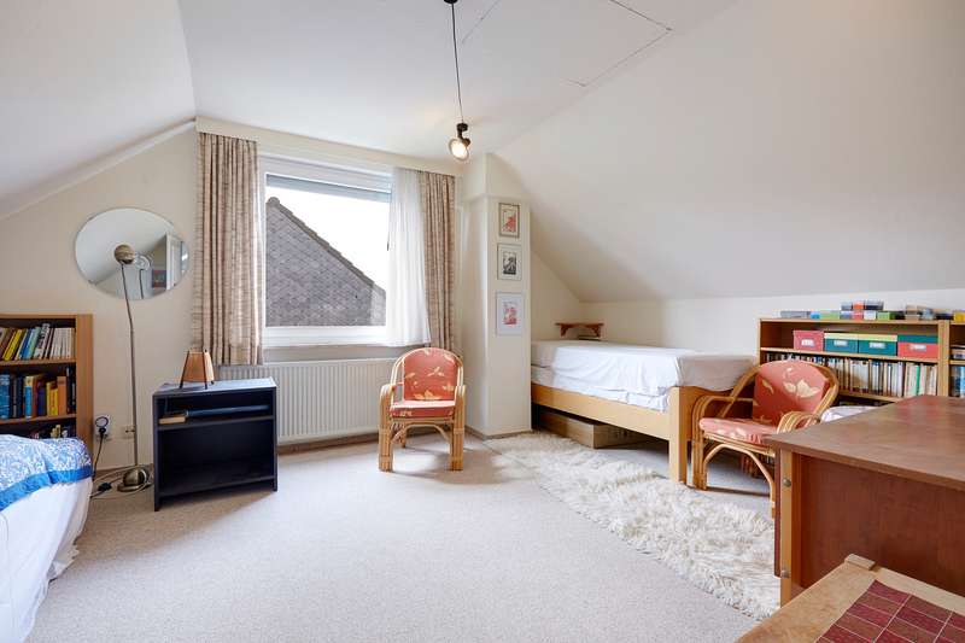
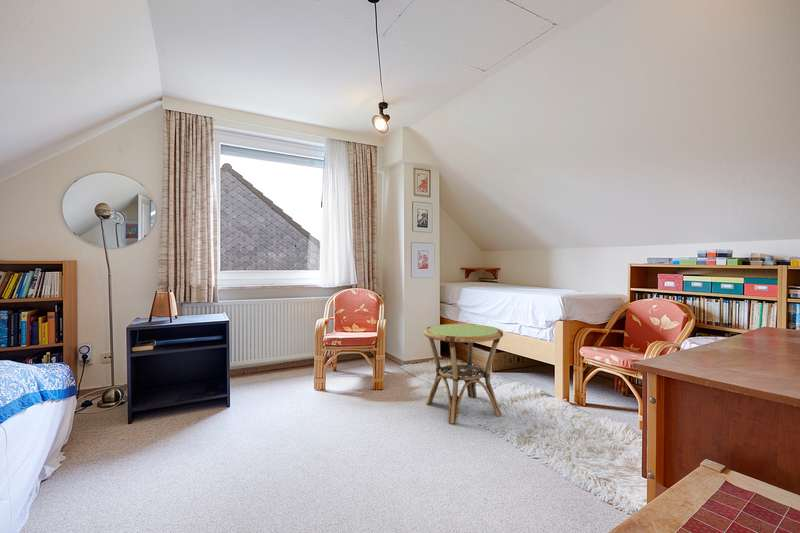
+ side table (463, 369)
